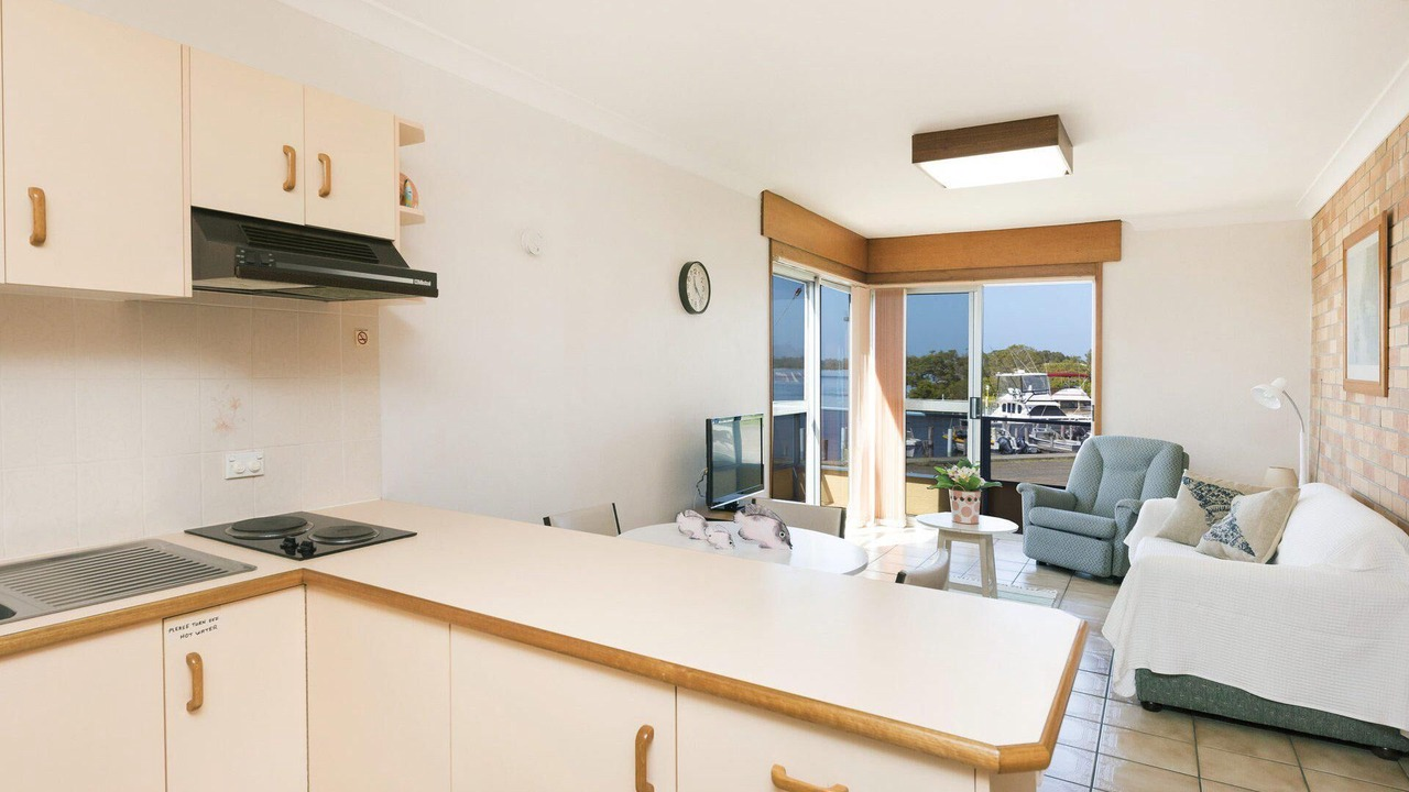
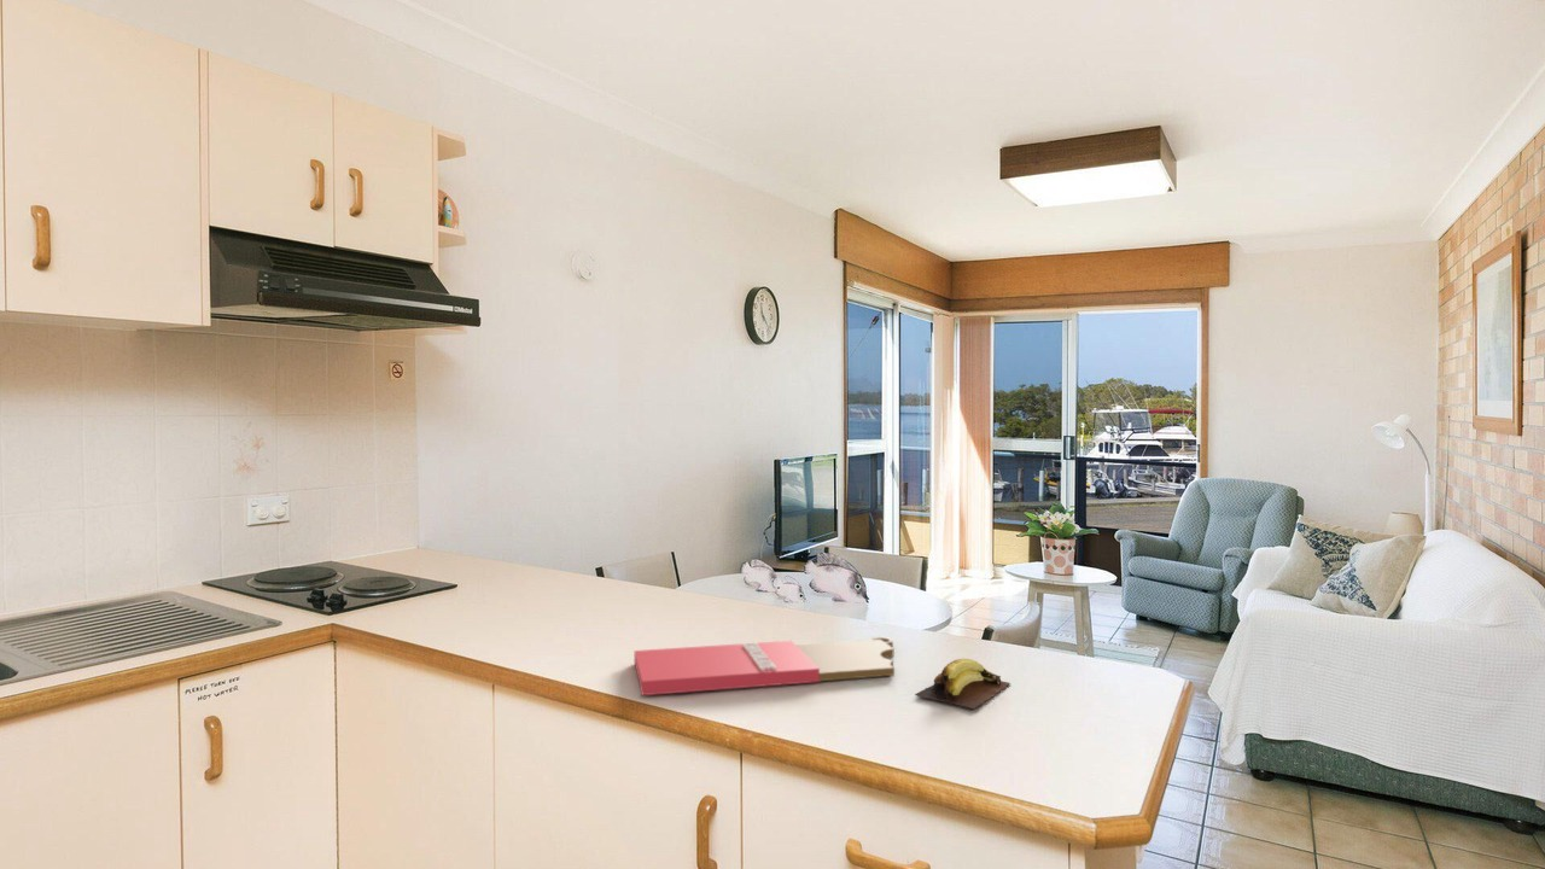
+ cutting board (777, 659)
+ banana (963, 676)
